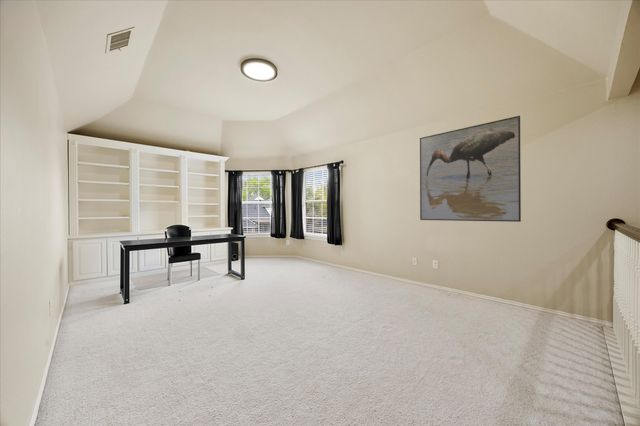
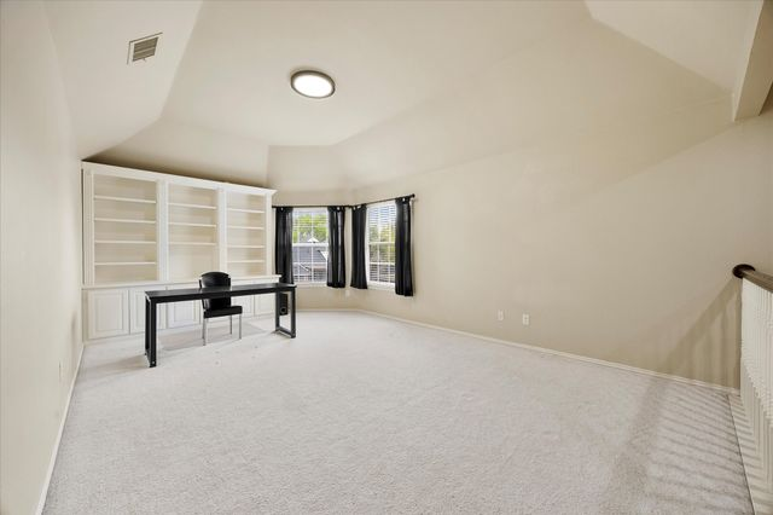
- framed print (463, 174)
